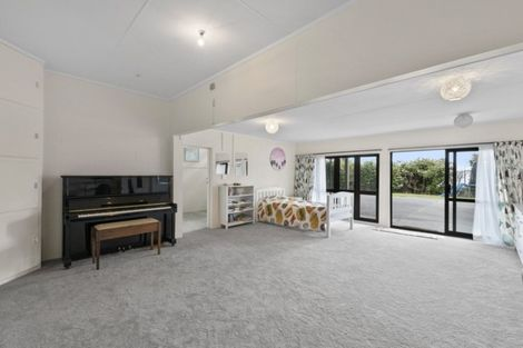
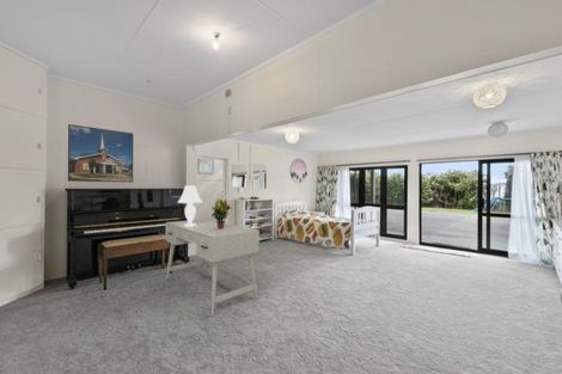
+ table lamp (190, 204)
+ desk (207, 257)
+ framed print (103, 155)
+ potted plant (220, 213)
